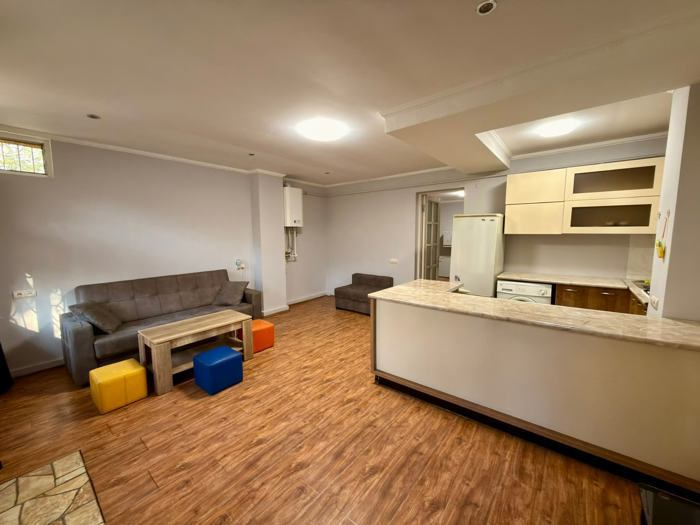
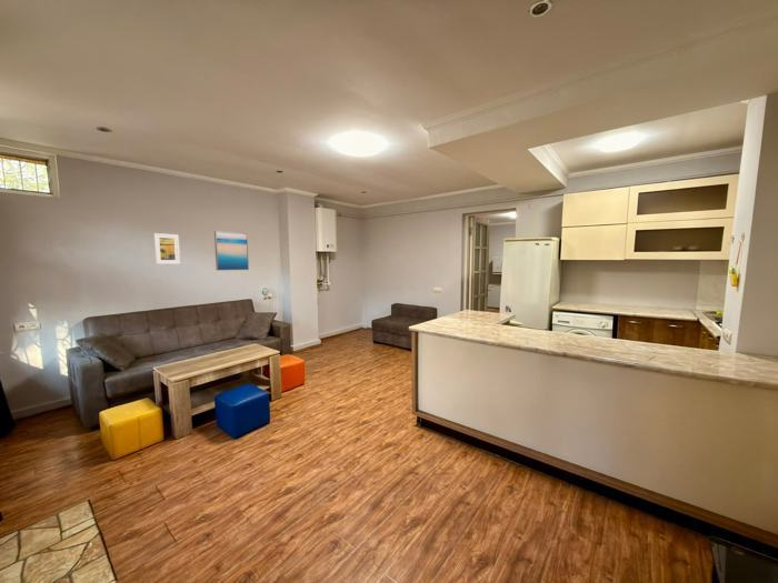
+ wall art (232, 251)
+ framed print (167, 249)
